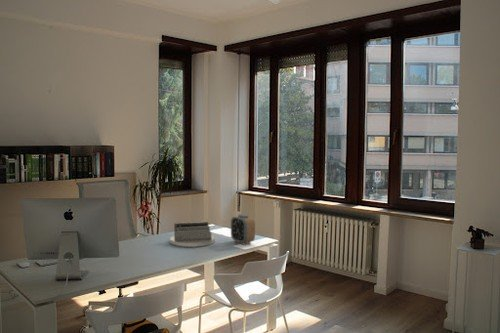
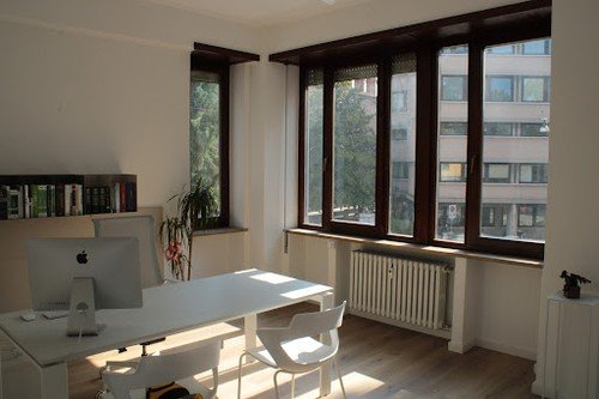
- alarm clock (242, 228)
- desk organizer (192, 232)
